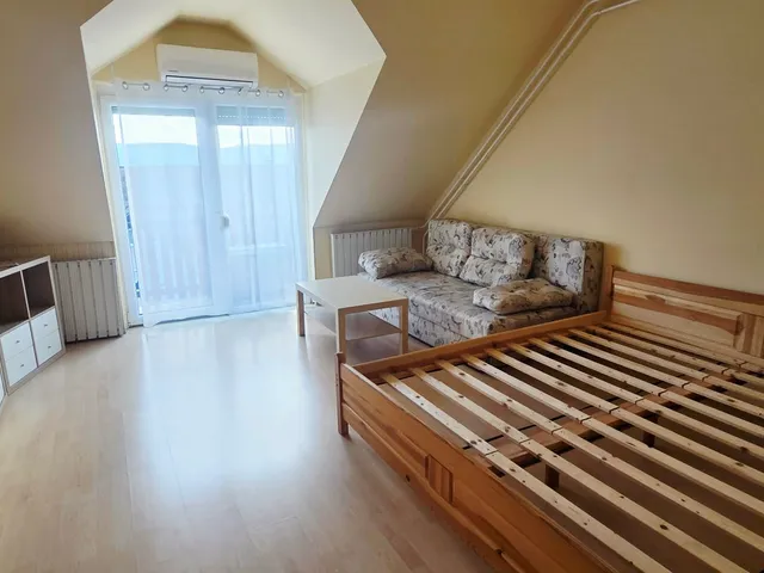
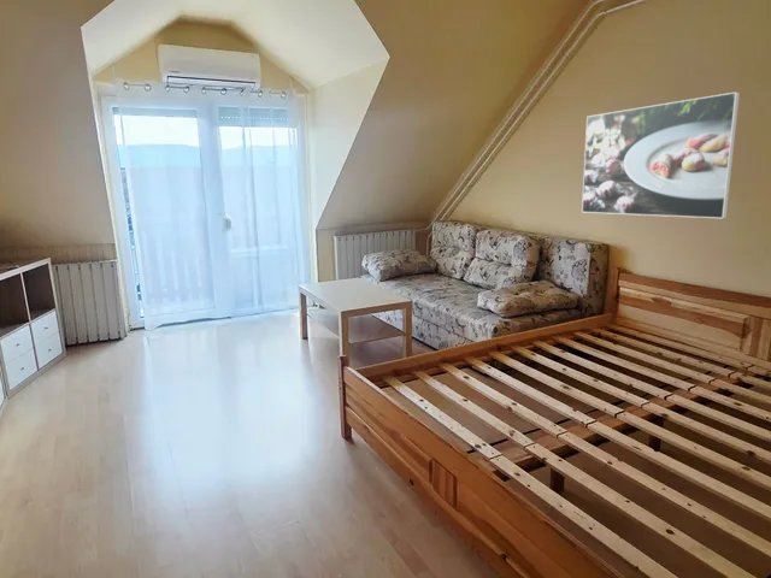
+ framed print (648, 161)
